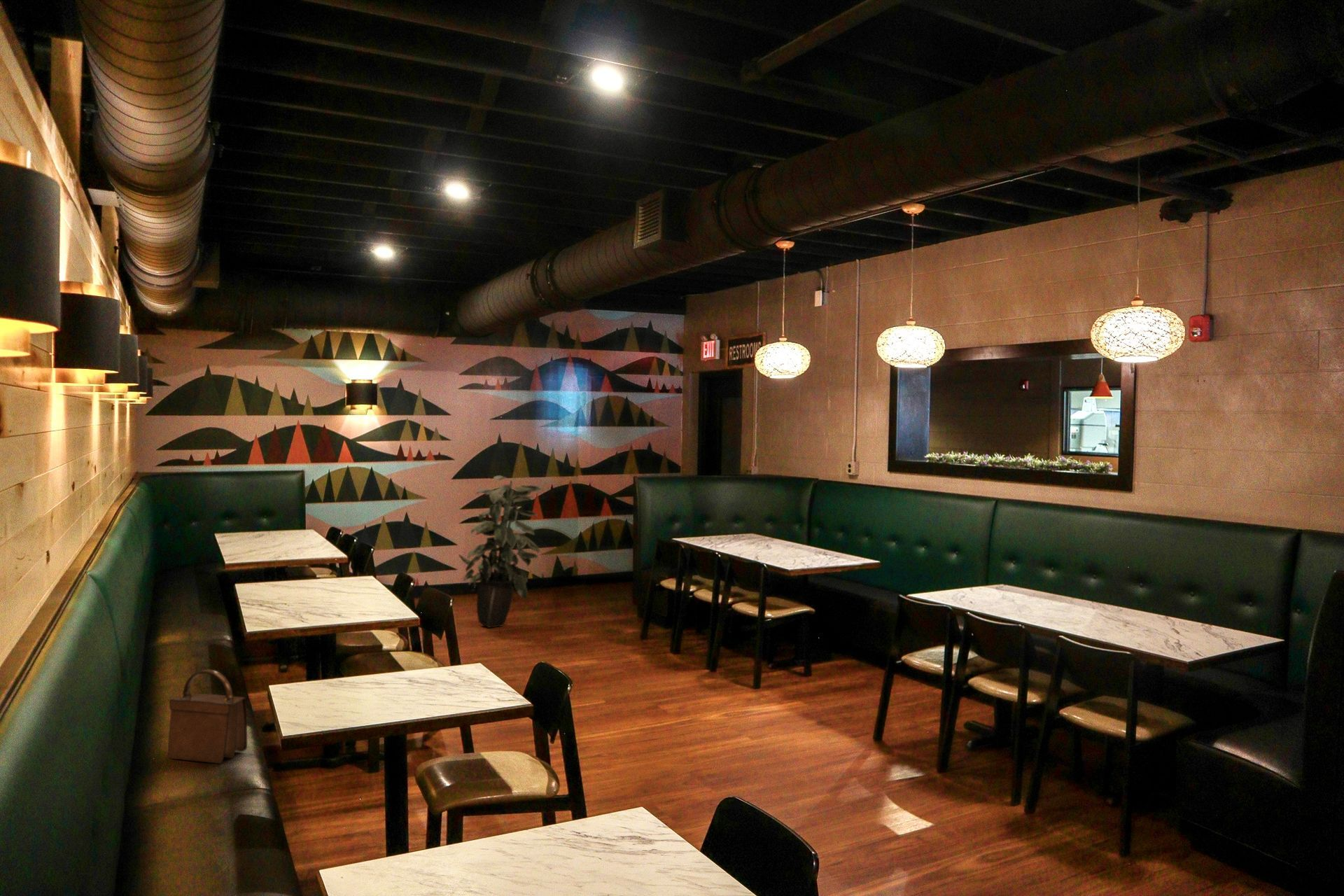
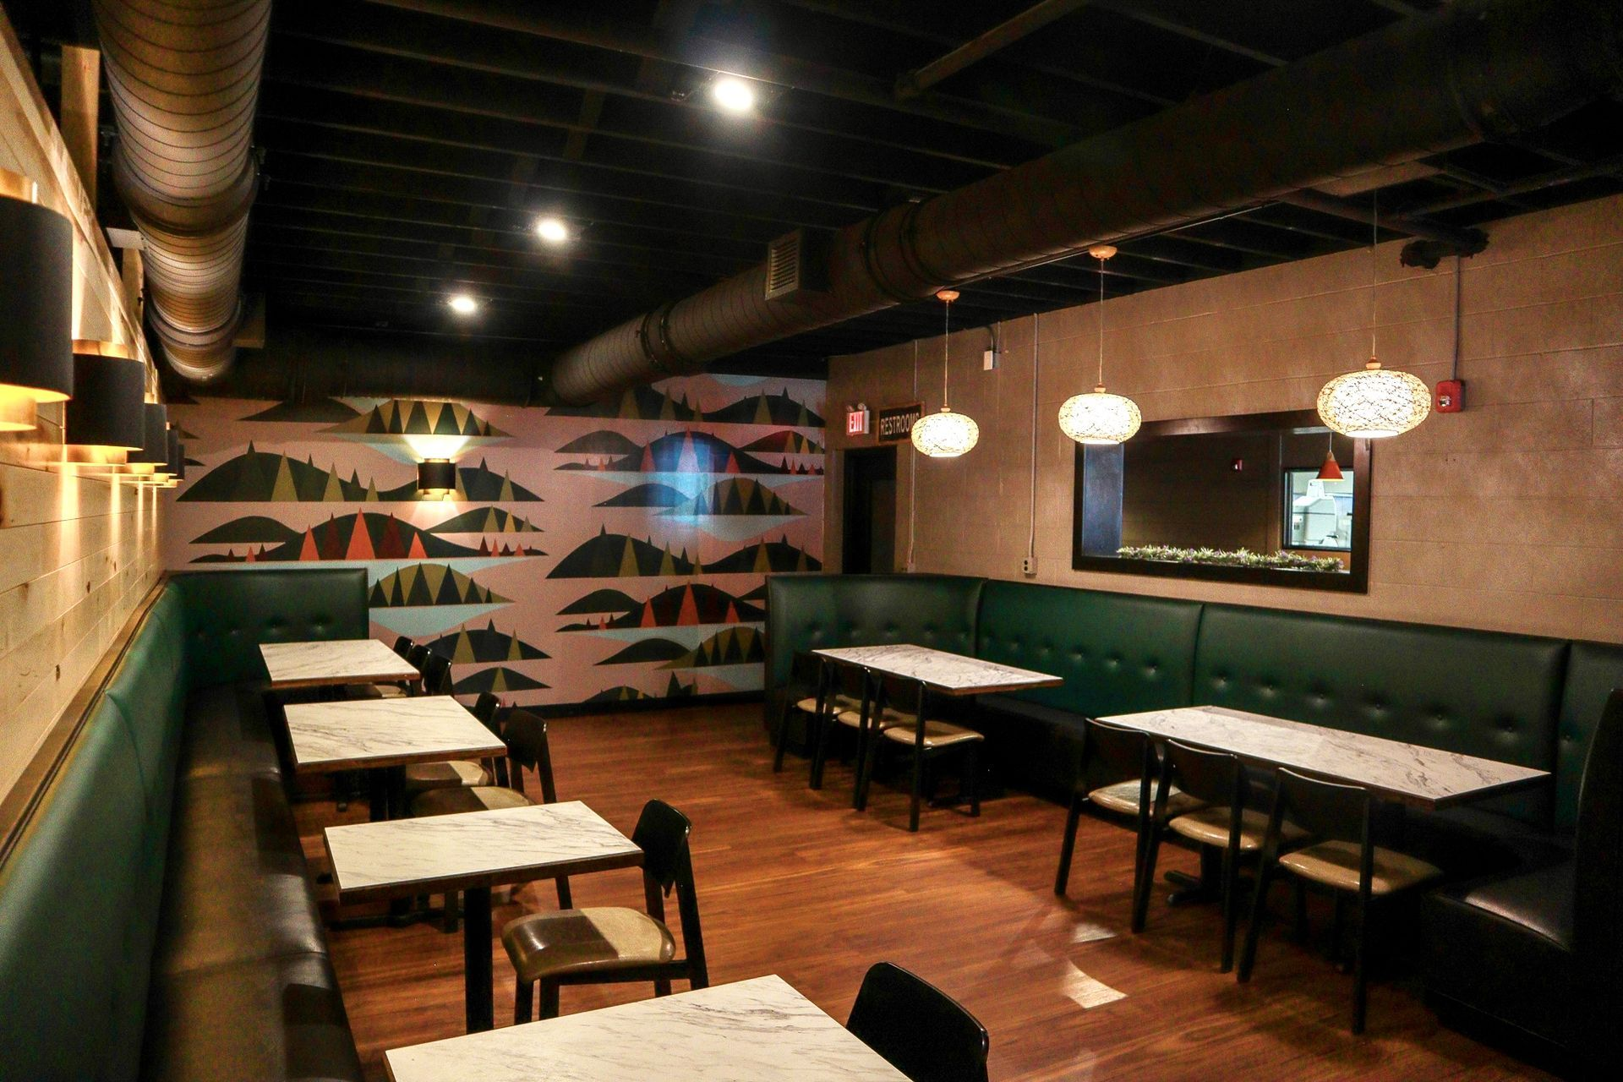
- handbag (209, 713)
- indoor plant (501, 551)
